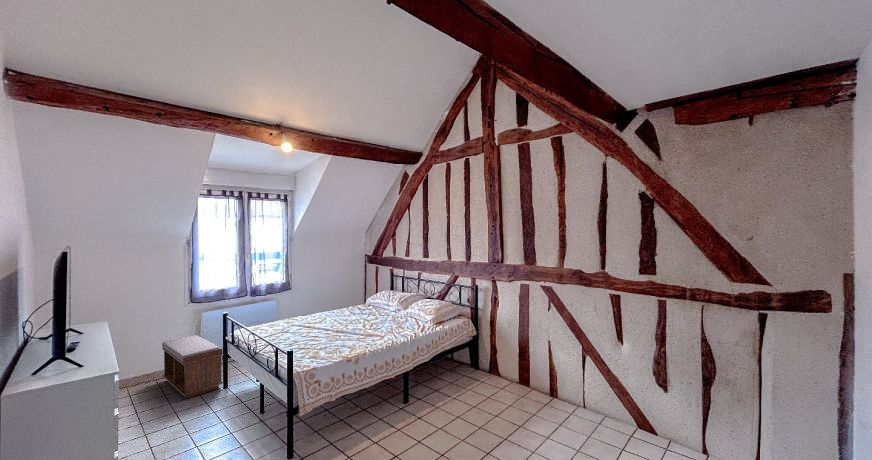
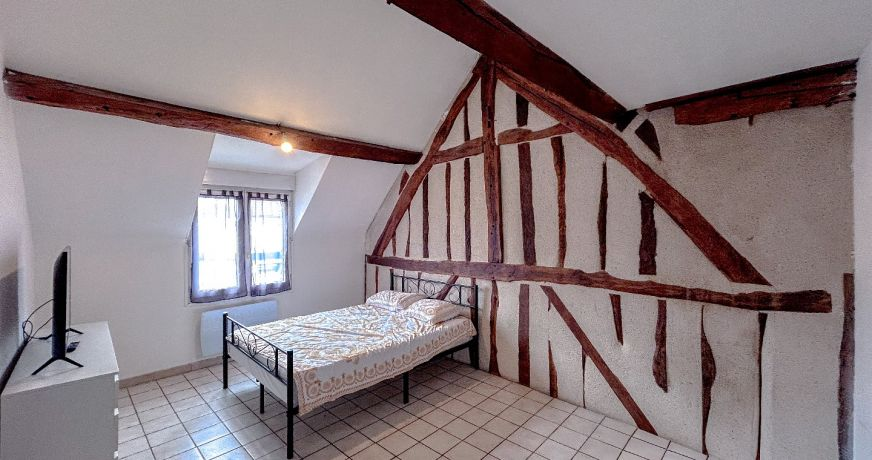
- bench (191, 363)
